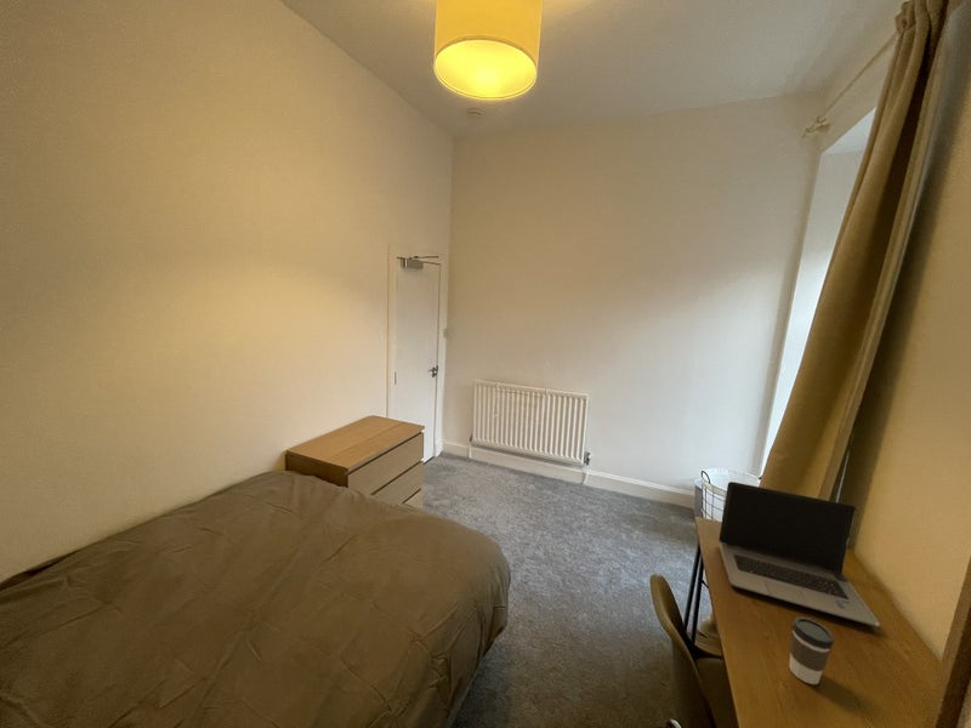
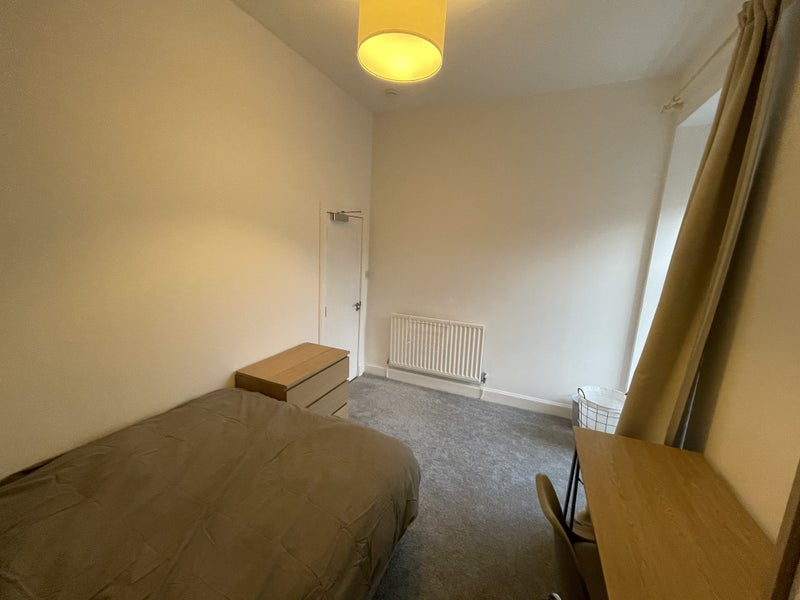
- laptop computer (794, 546)
- coffee cup (808, 650)
